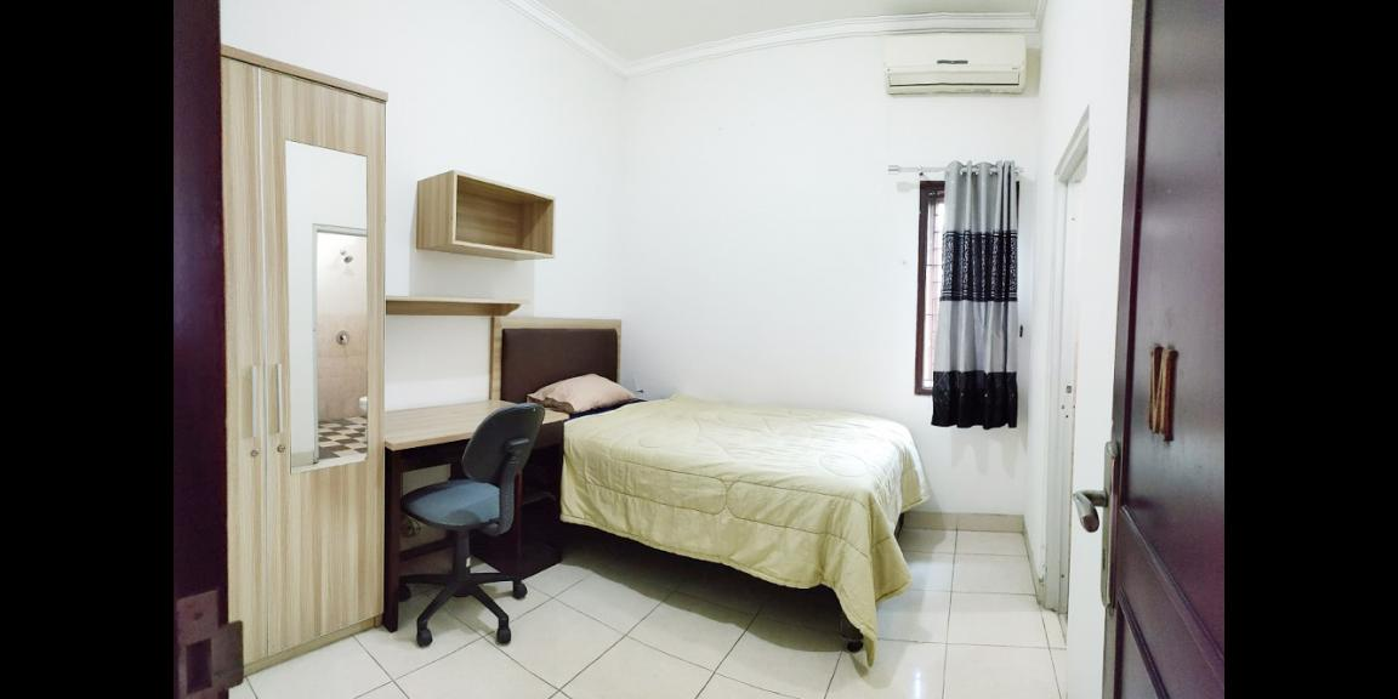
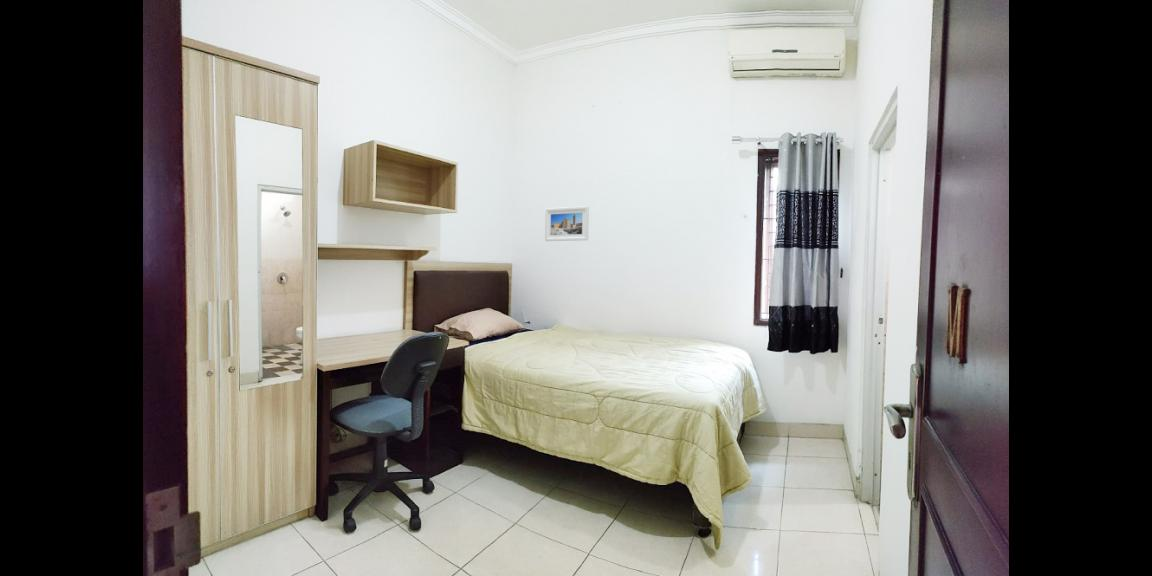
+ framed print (566, 224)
